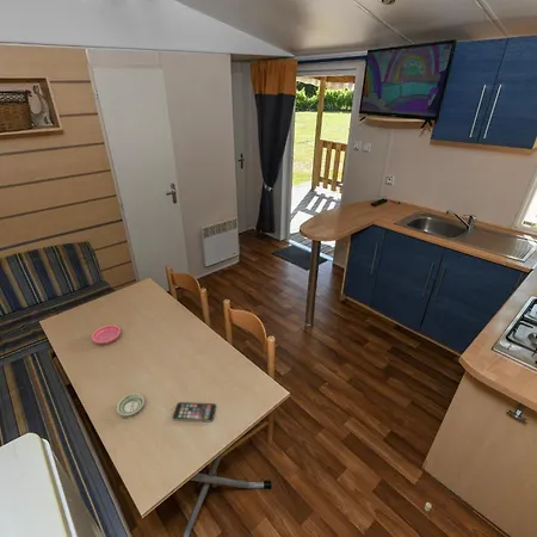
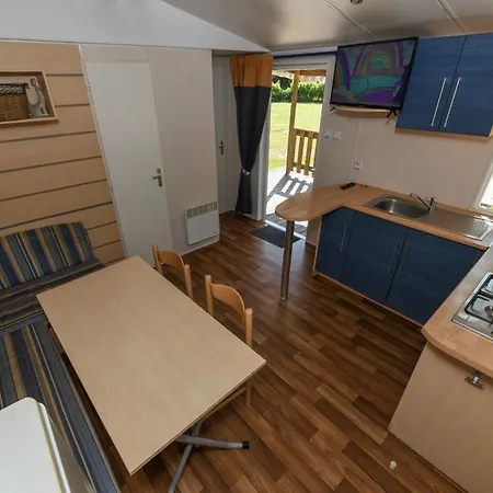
- smartphone (195, 412)
- saucer (130, 406)
- saucer (106, 335)
